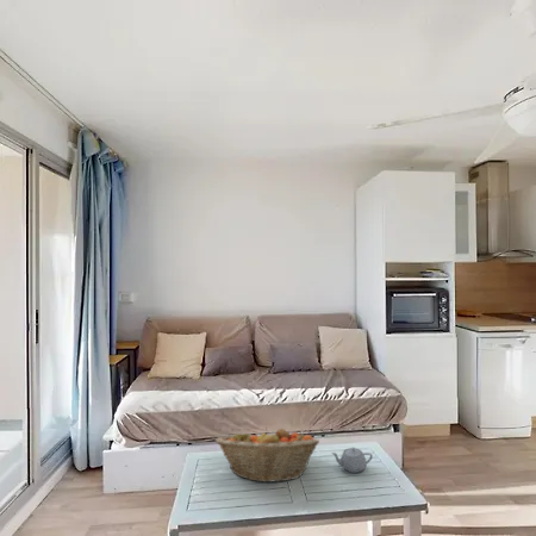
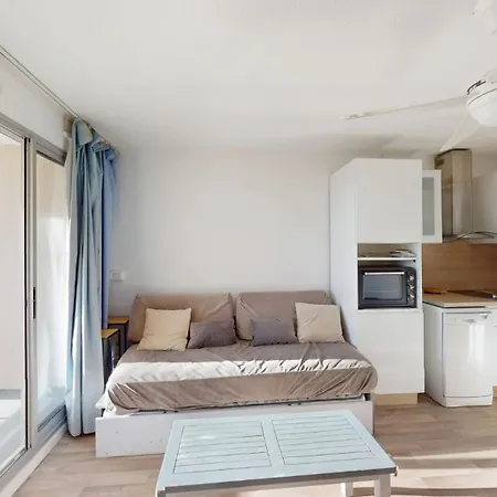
- teapot (351, 457)
- fruit basket (267, 448)
